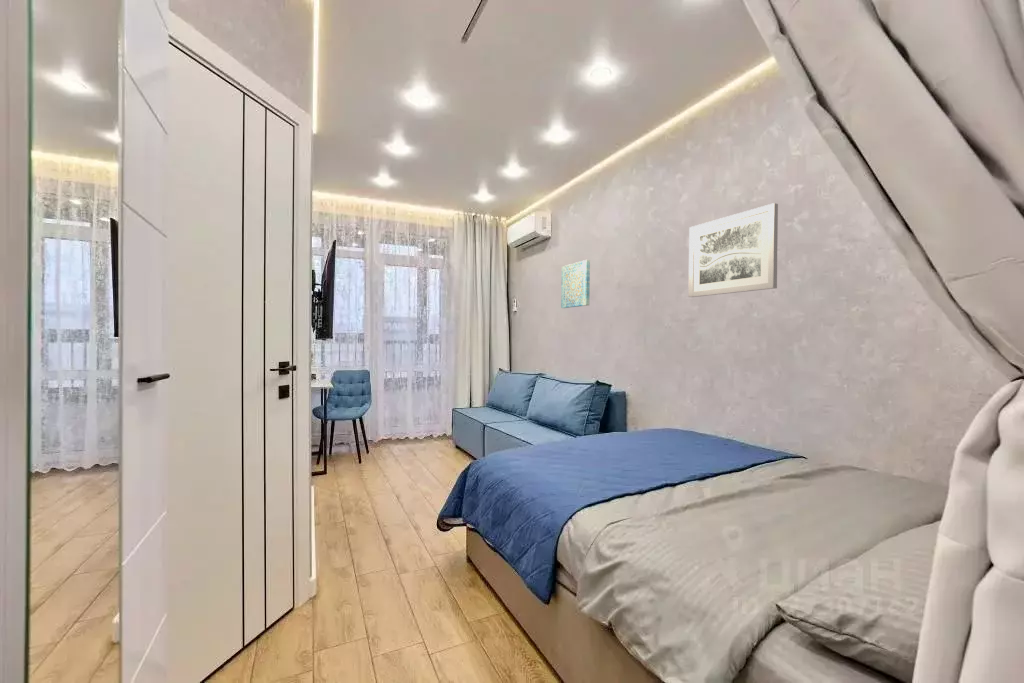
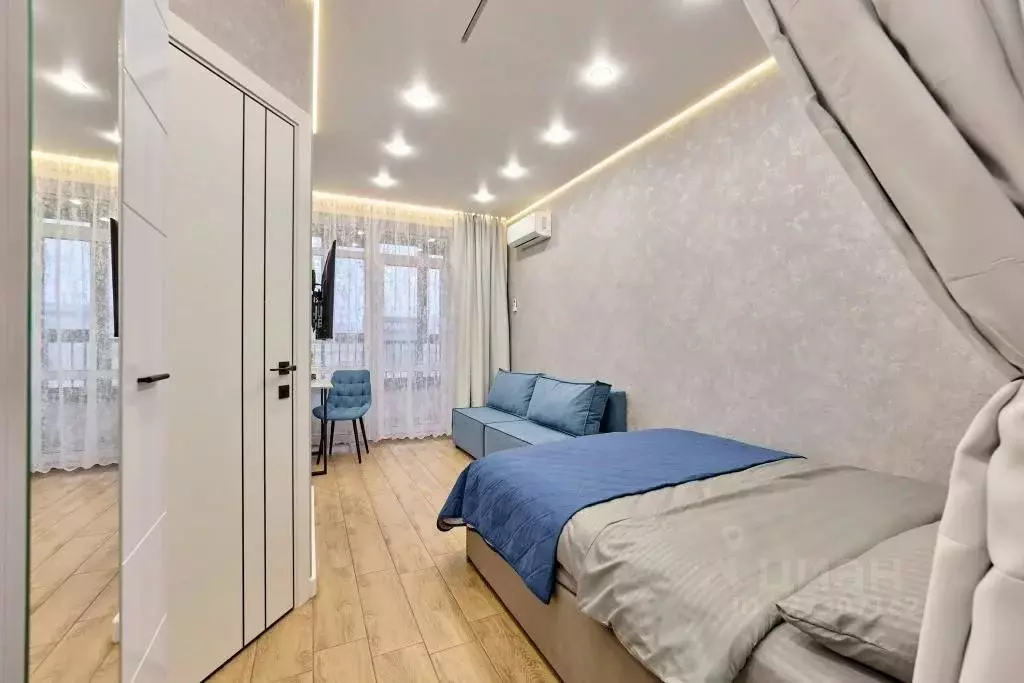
- wall art (728, 254)
- wall art (574, 285)
